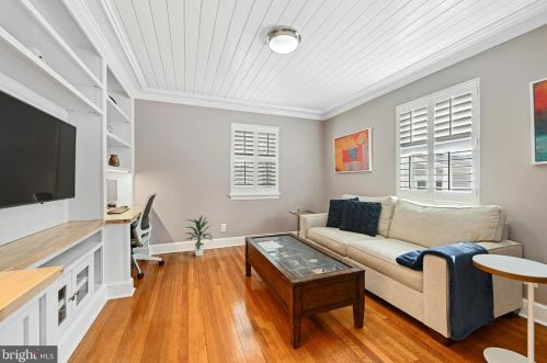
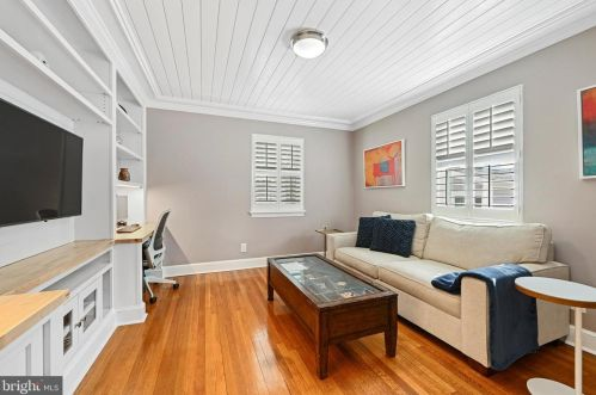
- indoor plant (198, 235)
